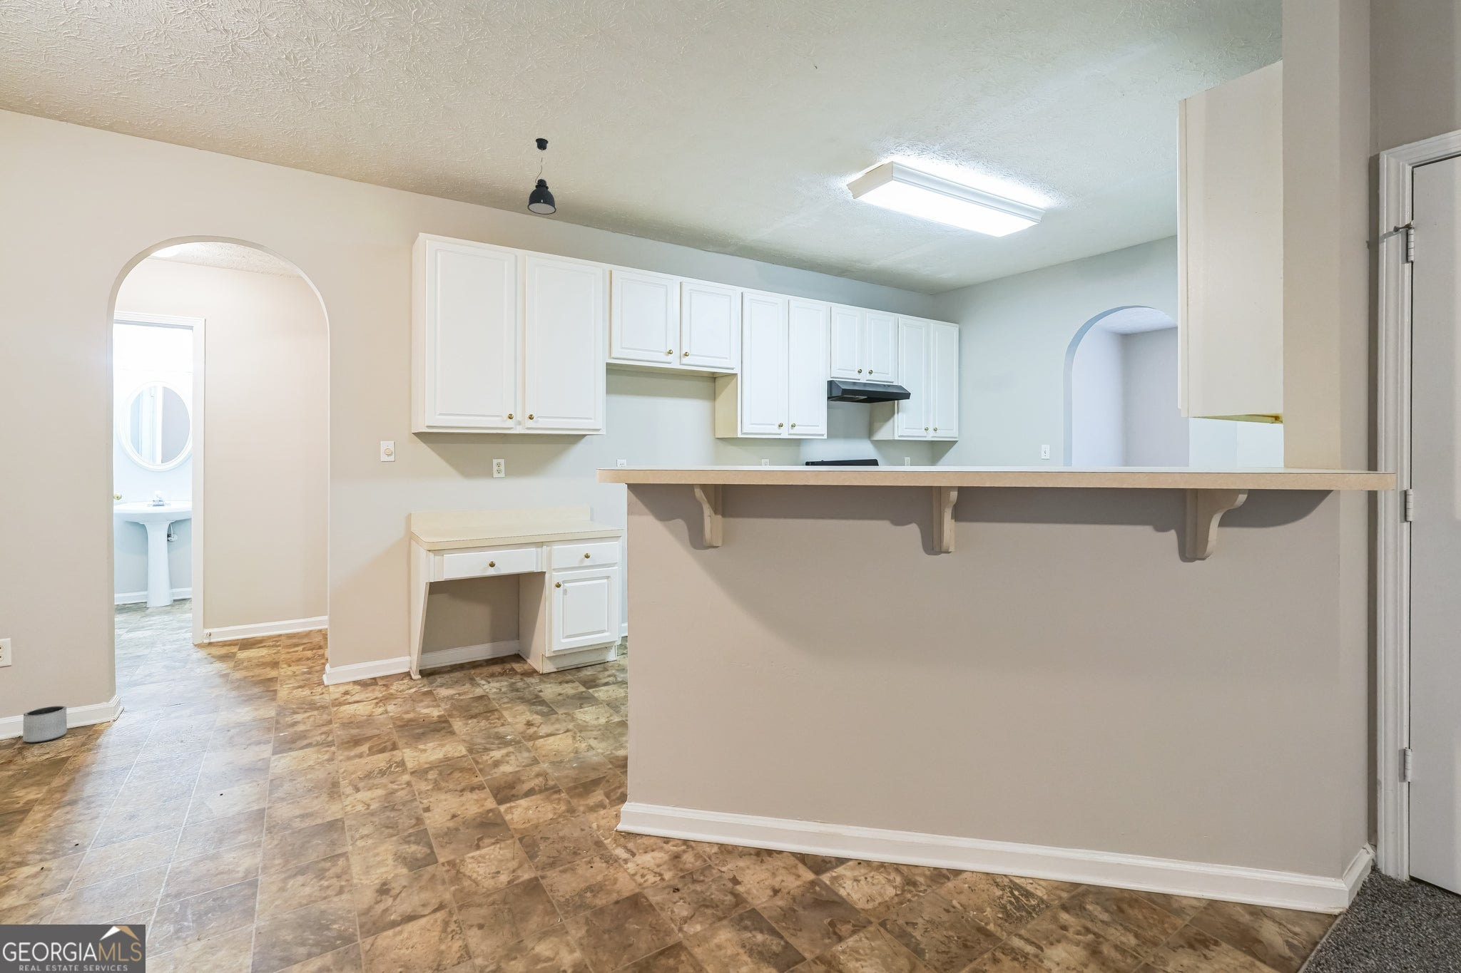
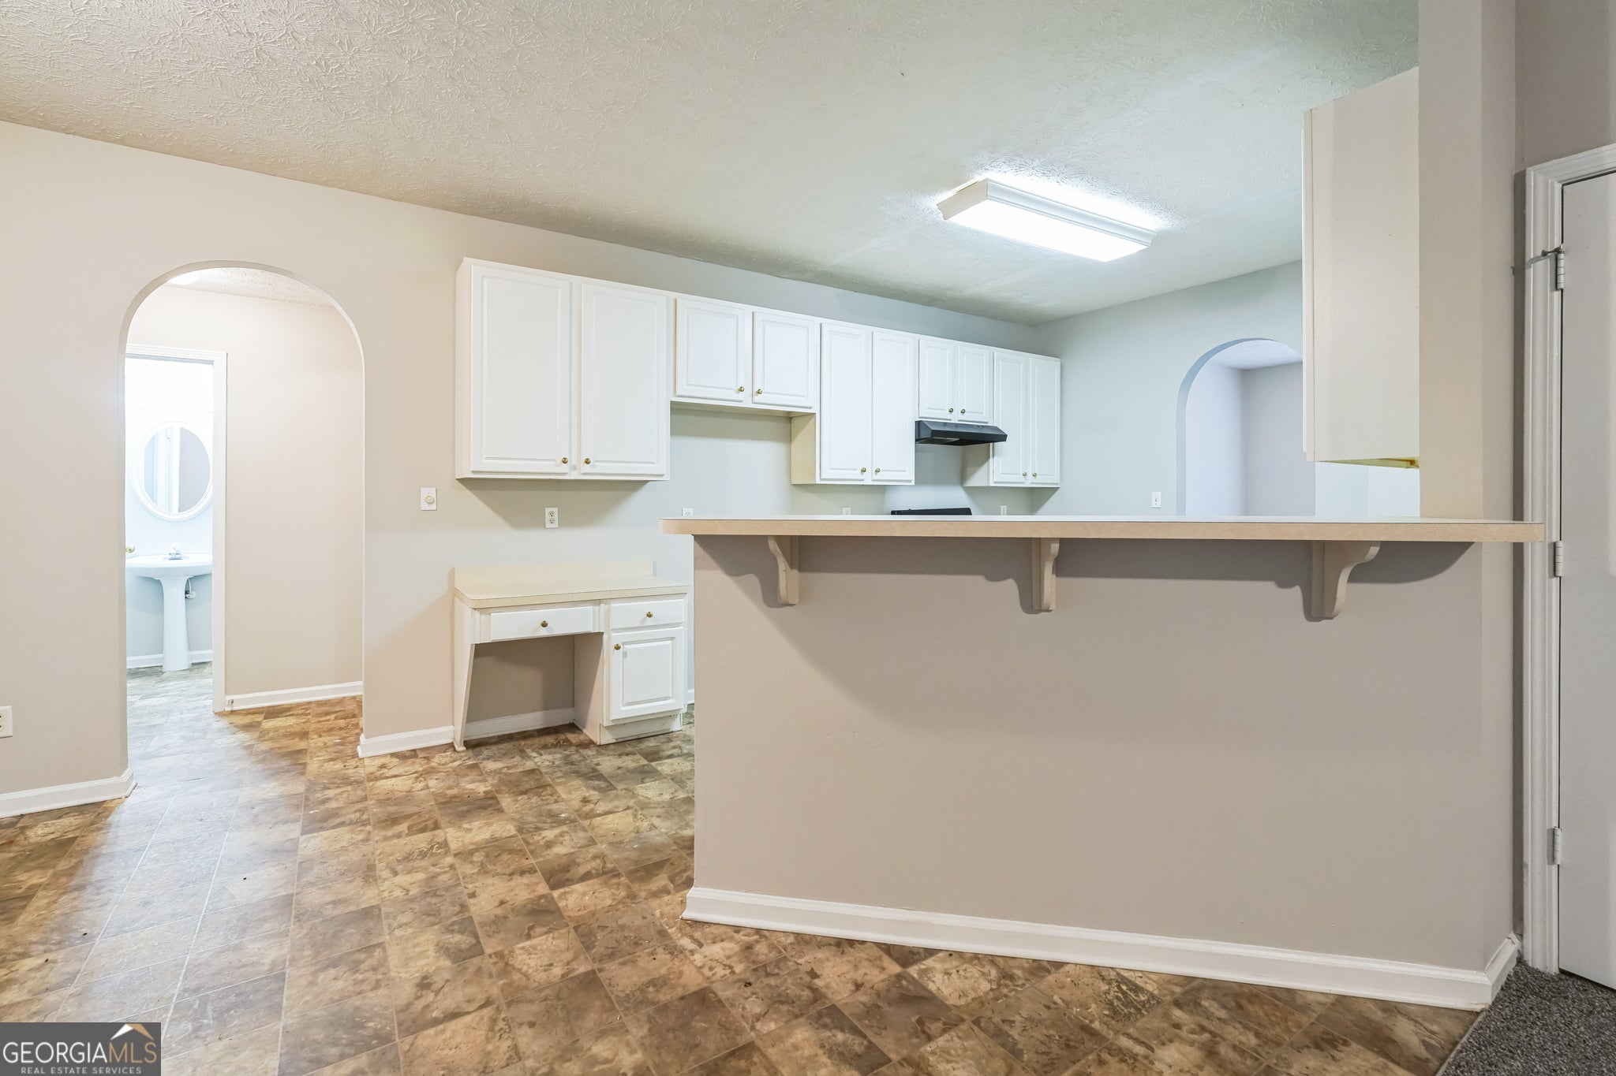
- planter (45, 723)
- pendant light (540, 174)
